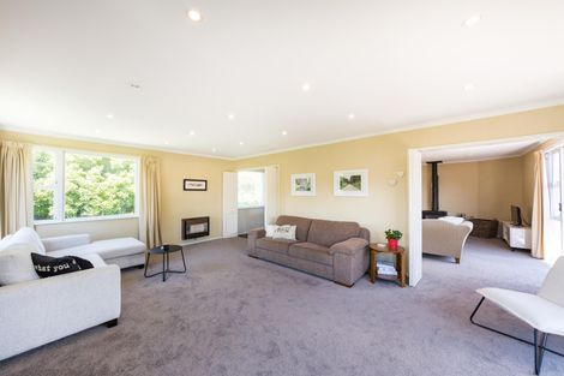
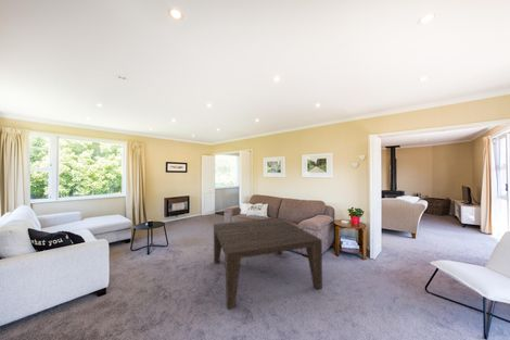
+ coffee table (260, 252)
